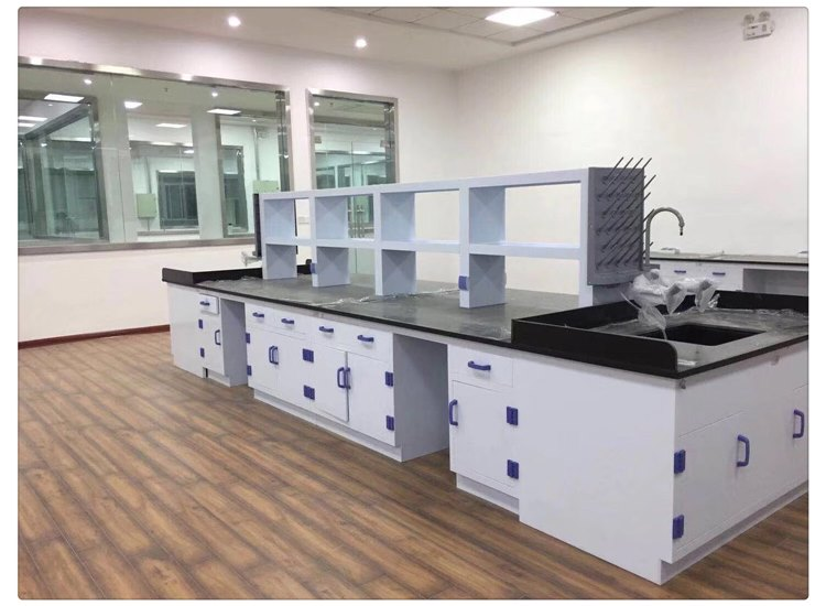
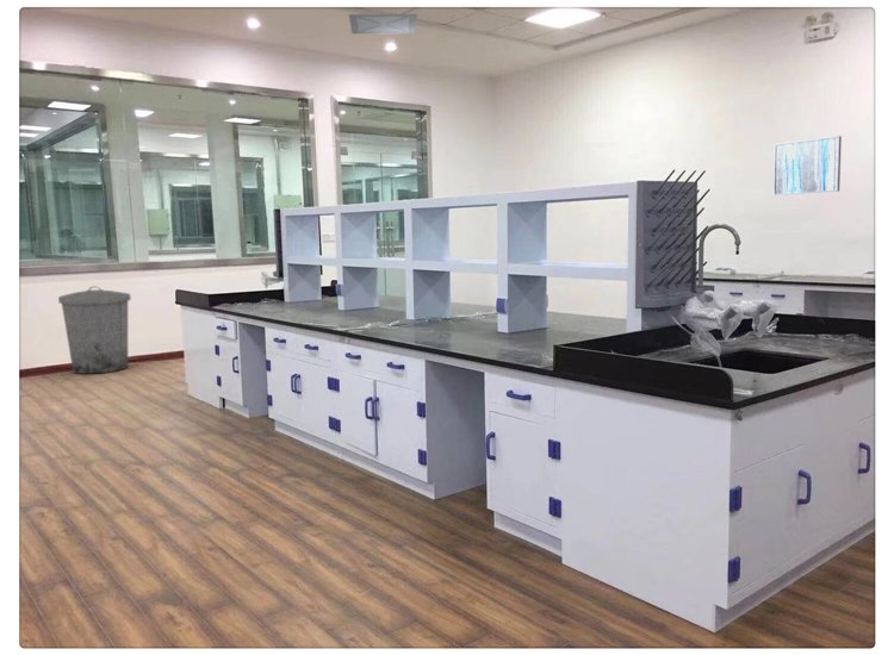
+ trash can (98, 328)
+ ceiling vent (383, 24)
+ wall art (806, 167)
